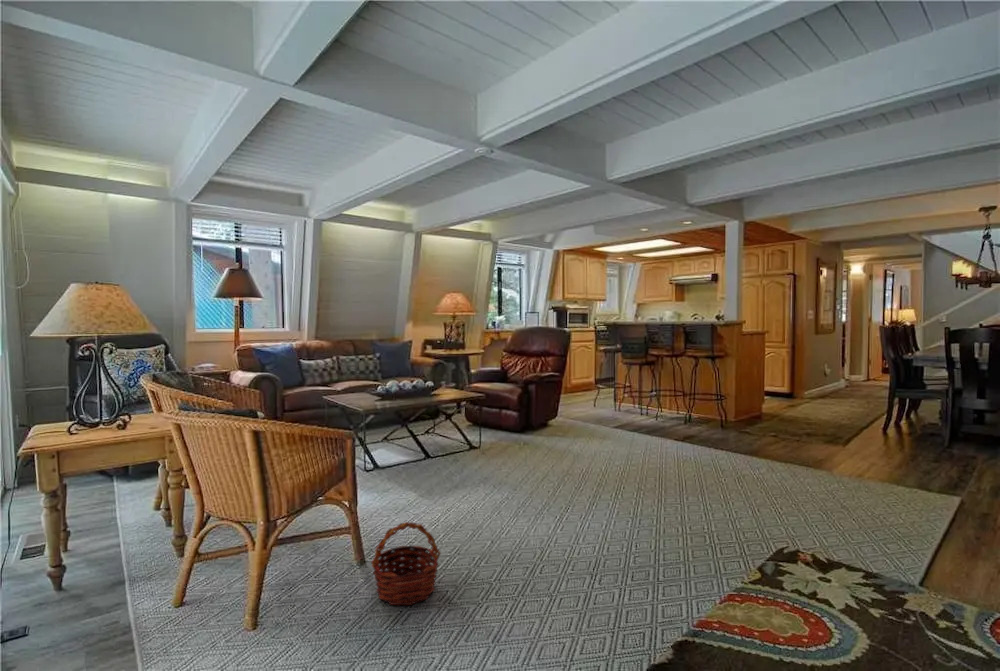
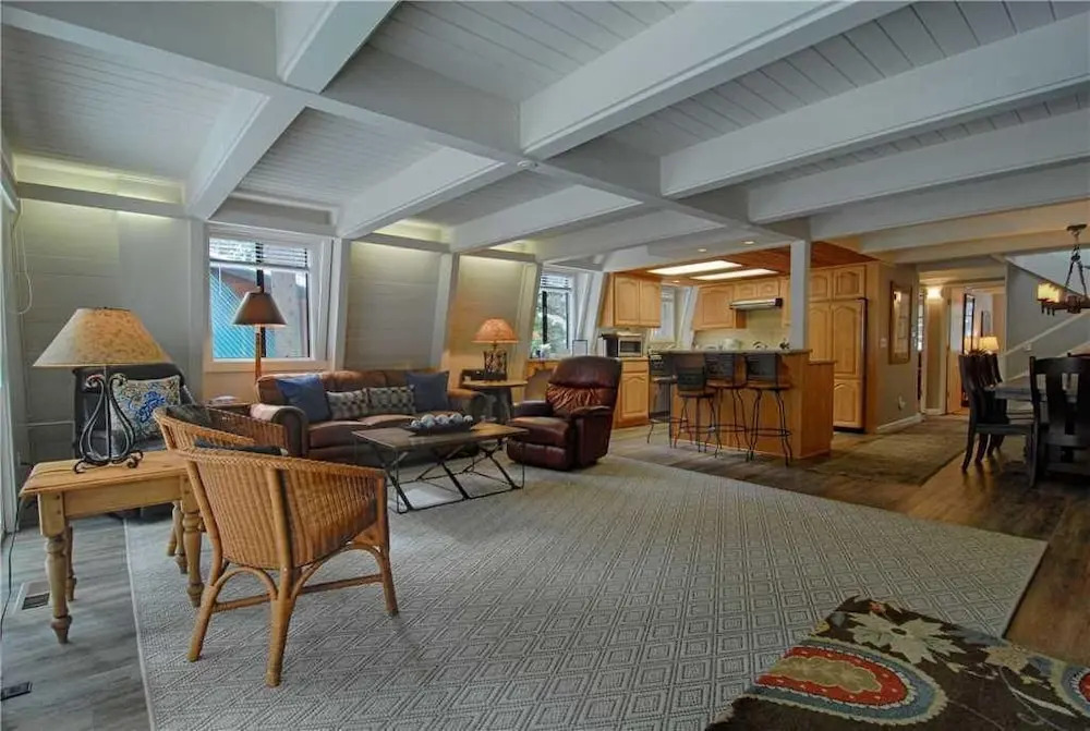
- basket (406, 556)
